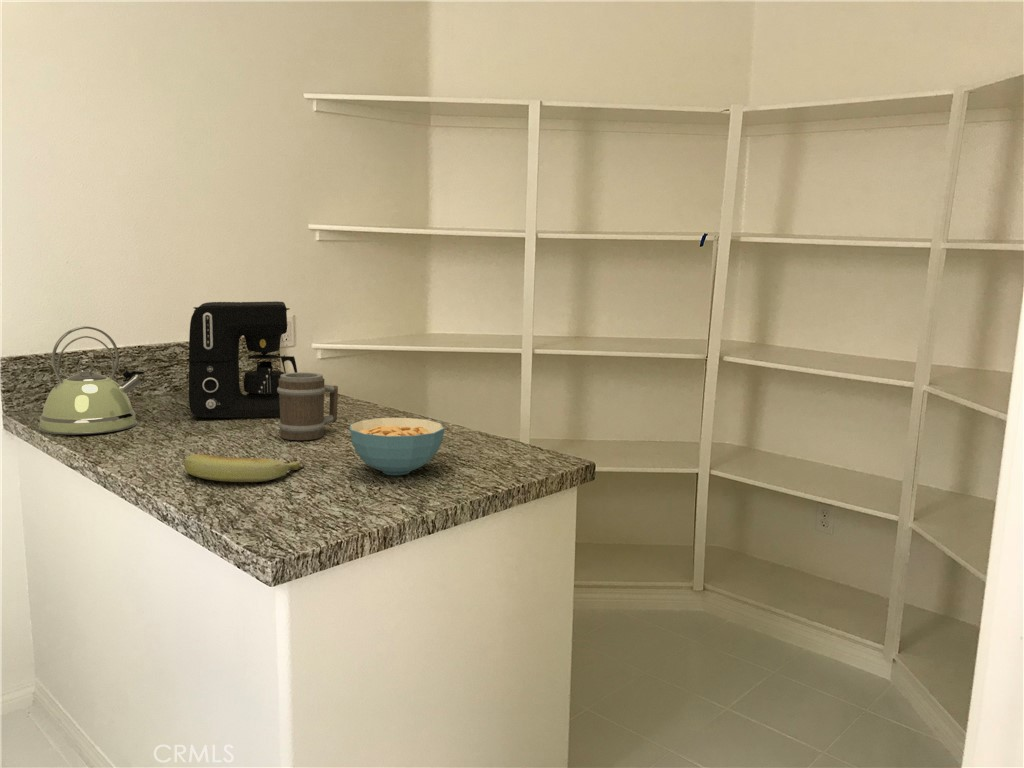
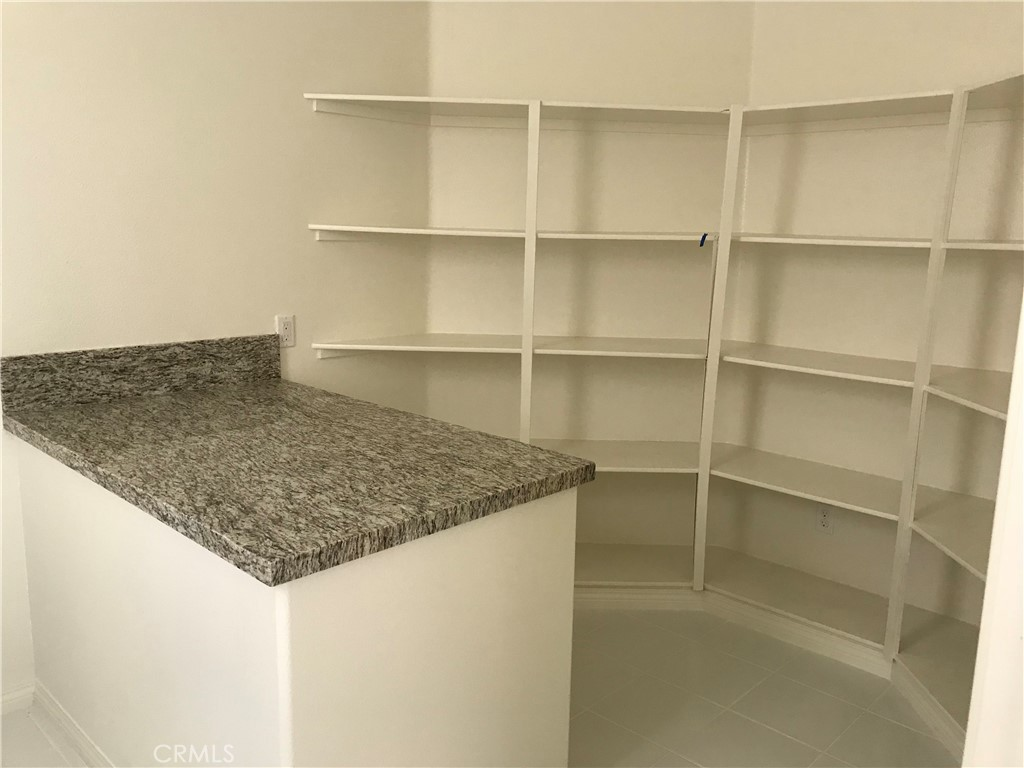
- barrel (309, 404)
- kettle (93, 375)
- cereal bowl (396, 449)
- coffee maker (248, 357)
- banana (249, 462)
